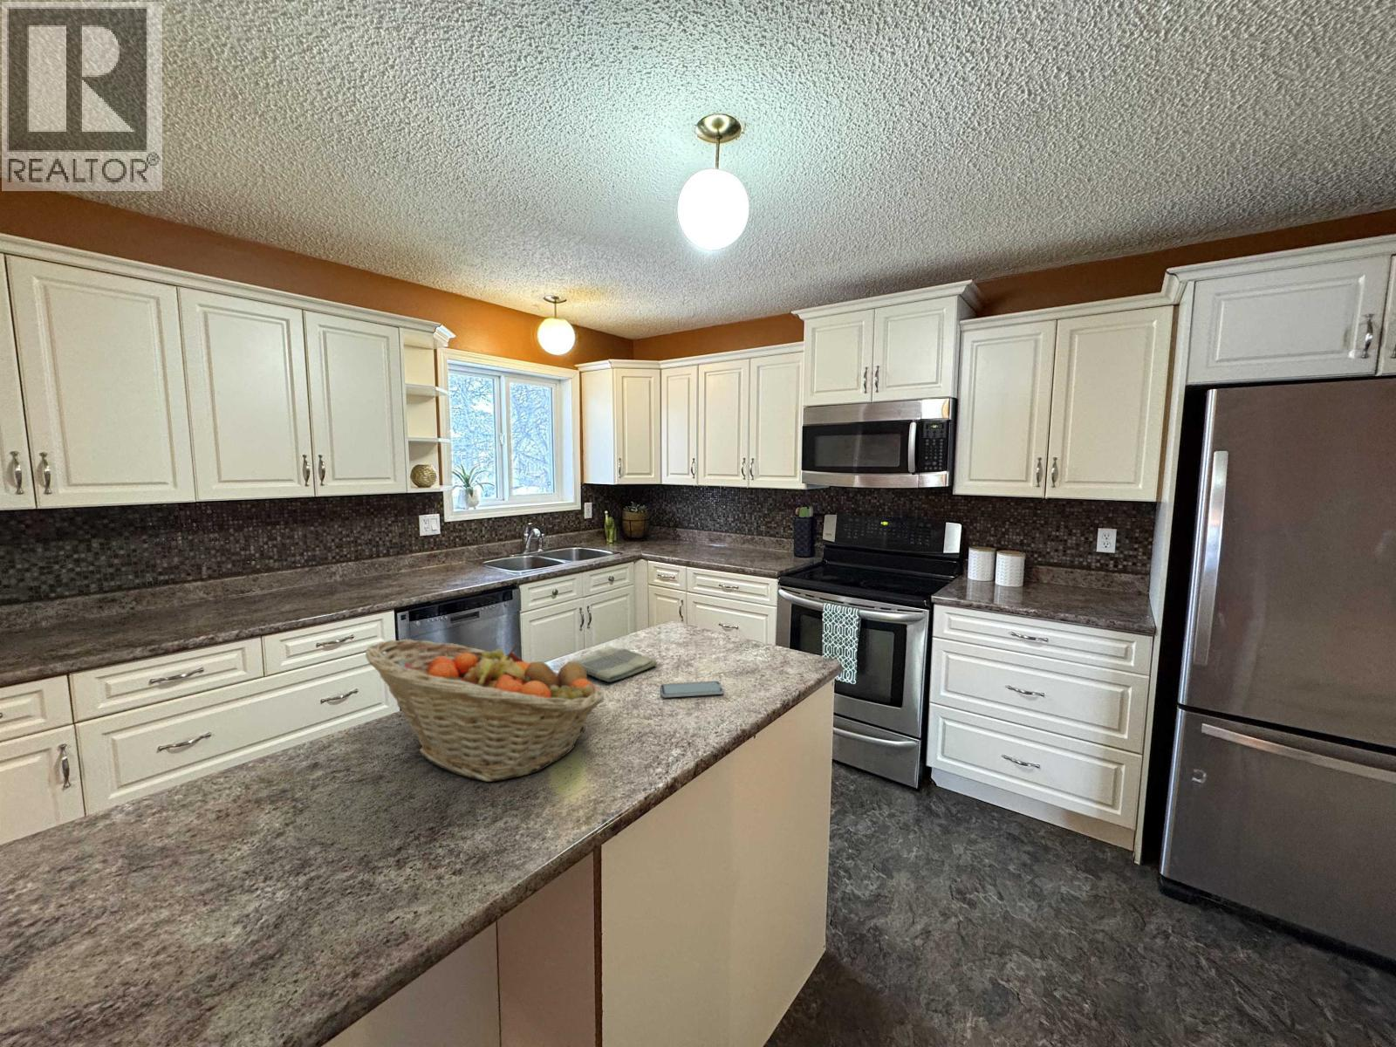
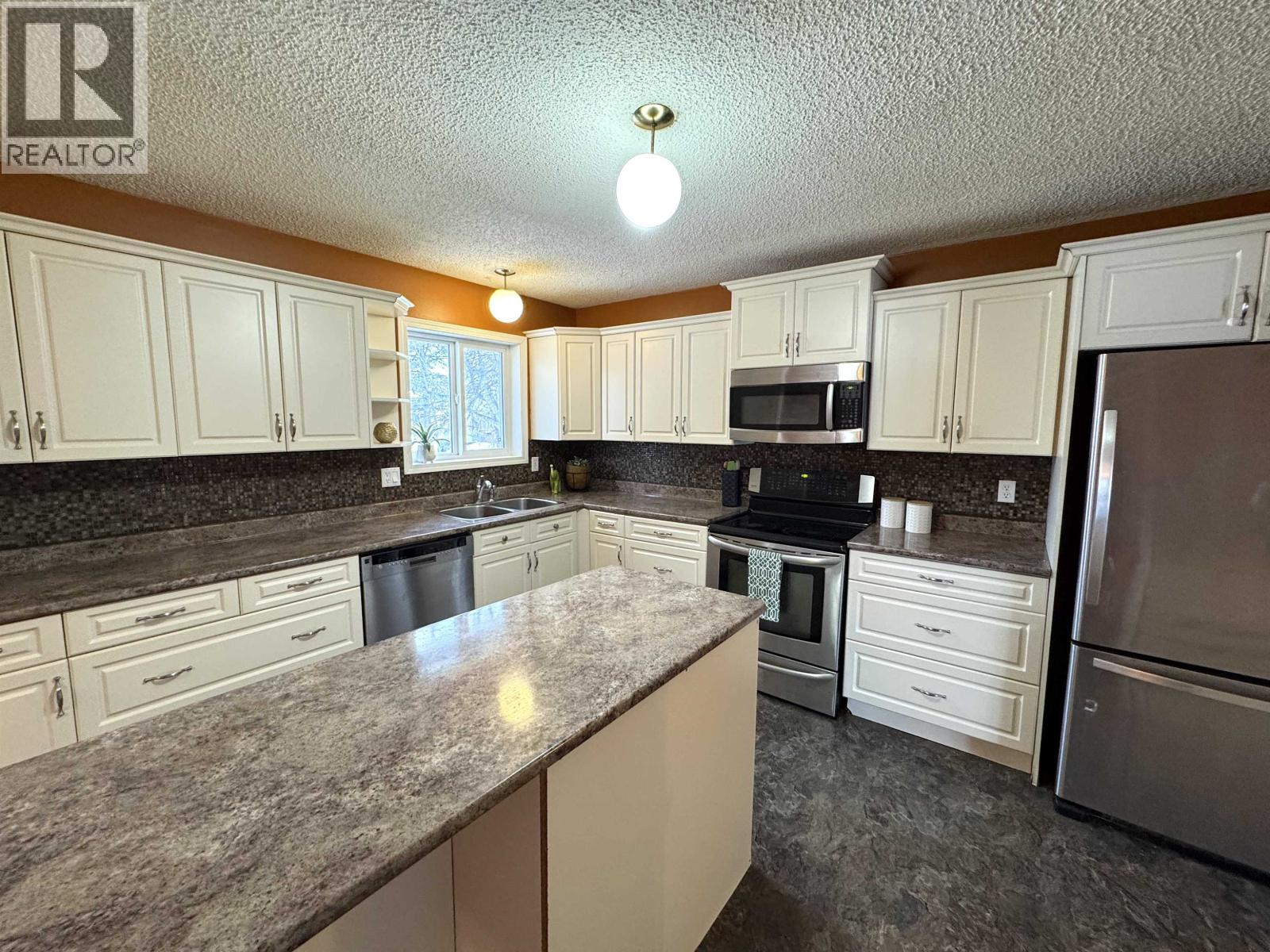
- fruit basket (488, 691)
- dish towel (612, 661)
- smartphone (691, 688)
